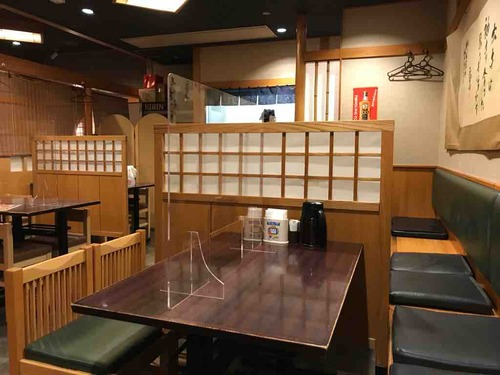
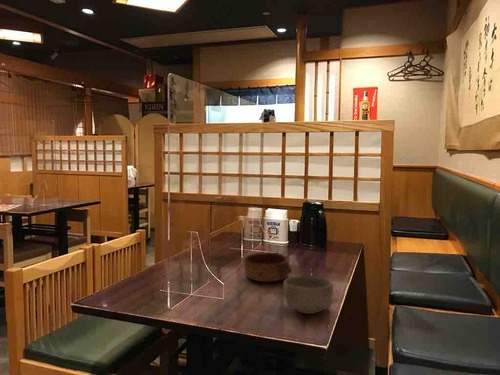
+ bowl (266, 267)
+ bowl (306, 295)
